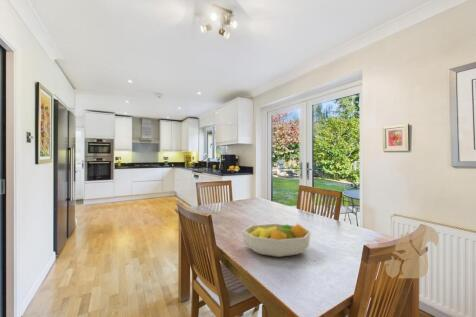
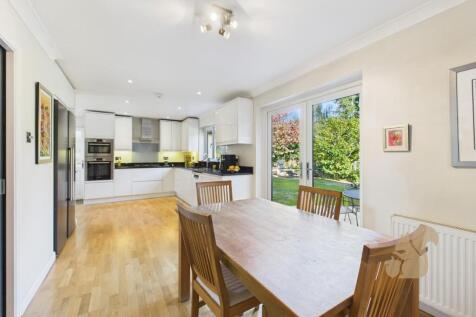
- fruit bowl (276, 236)
